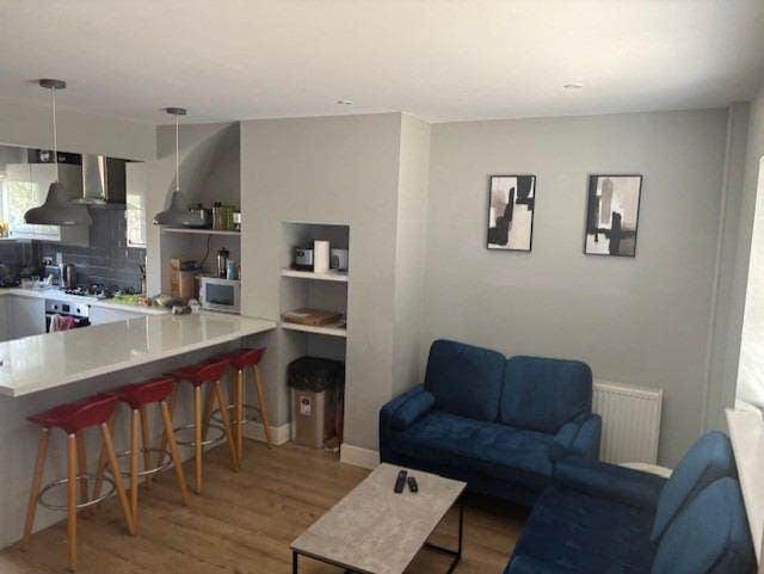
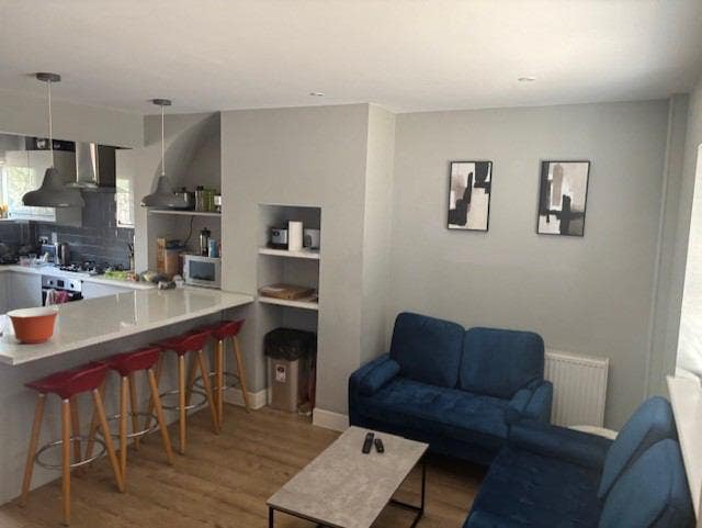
+ mixing bowl (34, 326)
